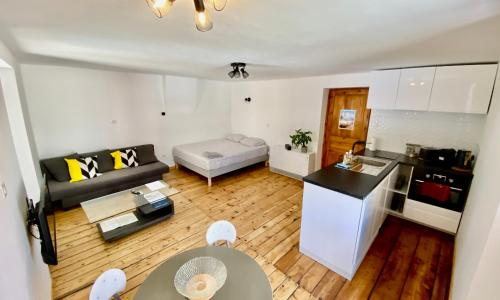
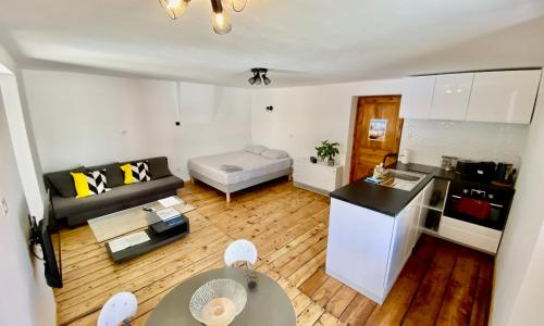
+ teapot (248, 266)
